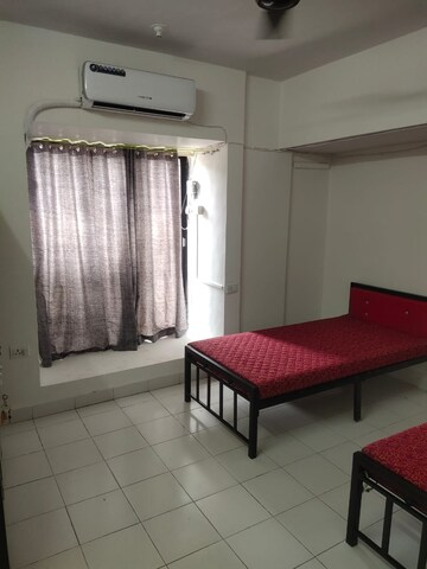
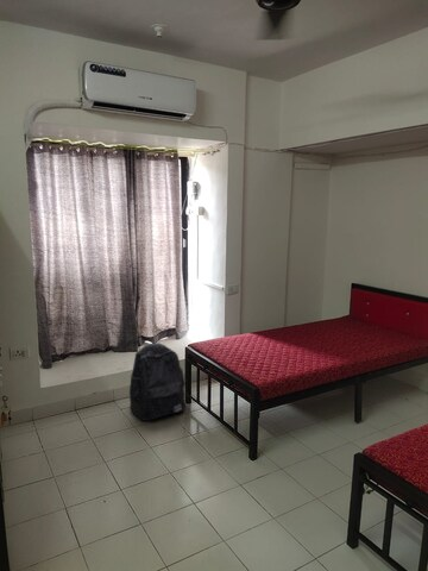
+ backpack (156, 378)
